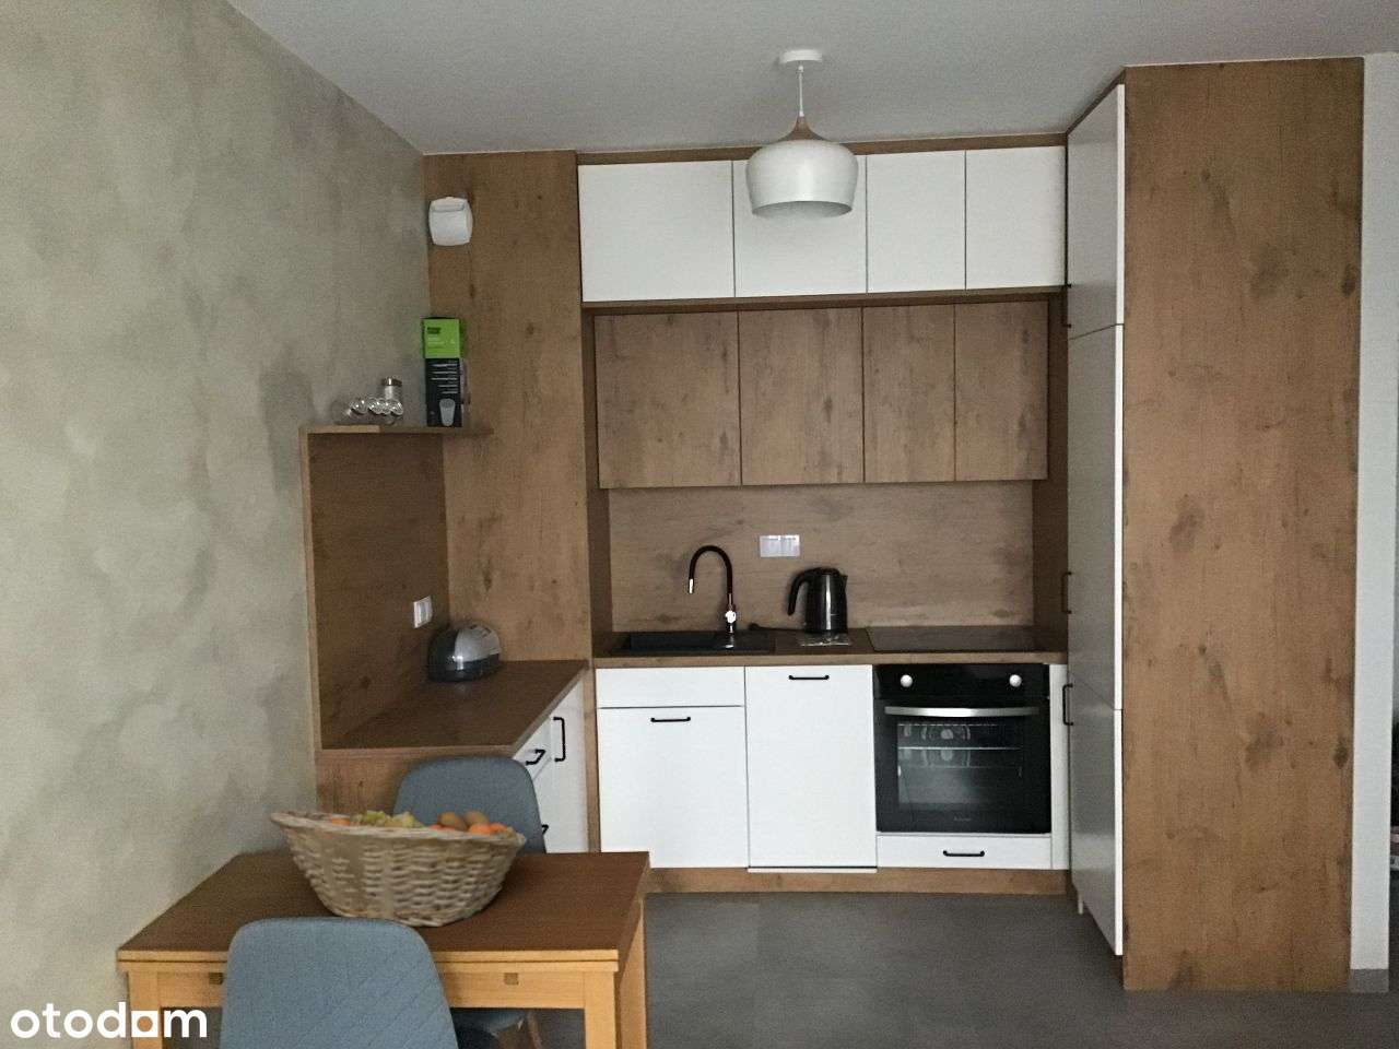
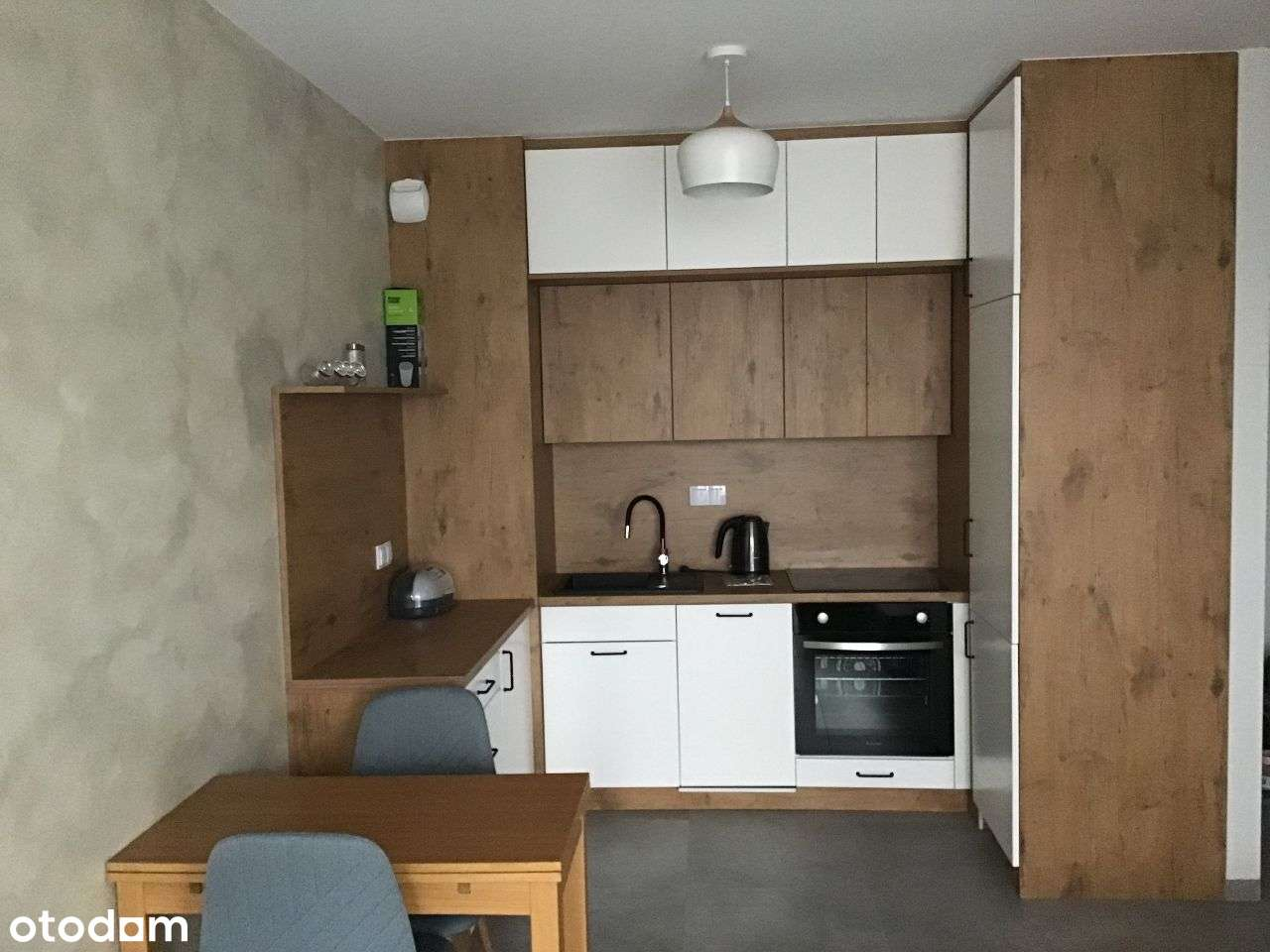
- fruit basket (399, 848)
